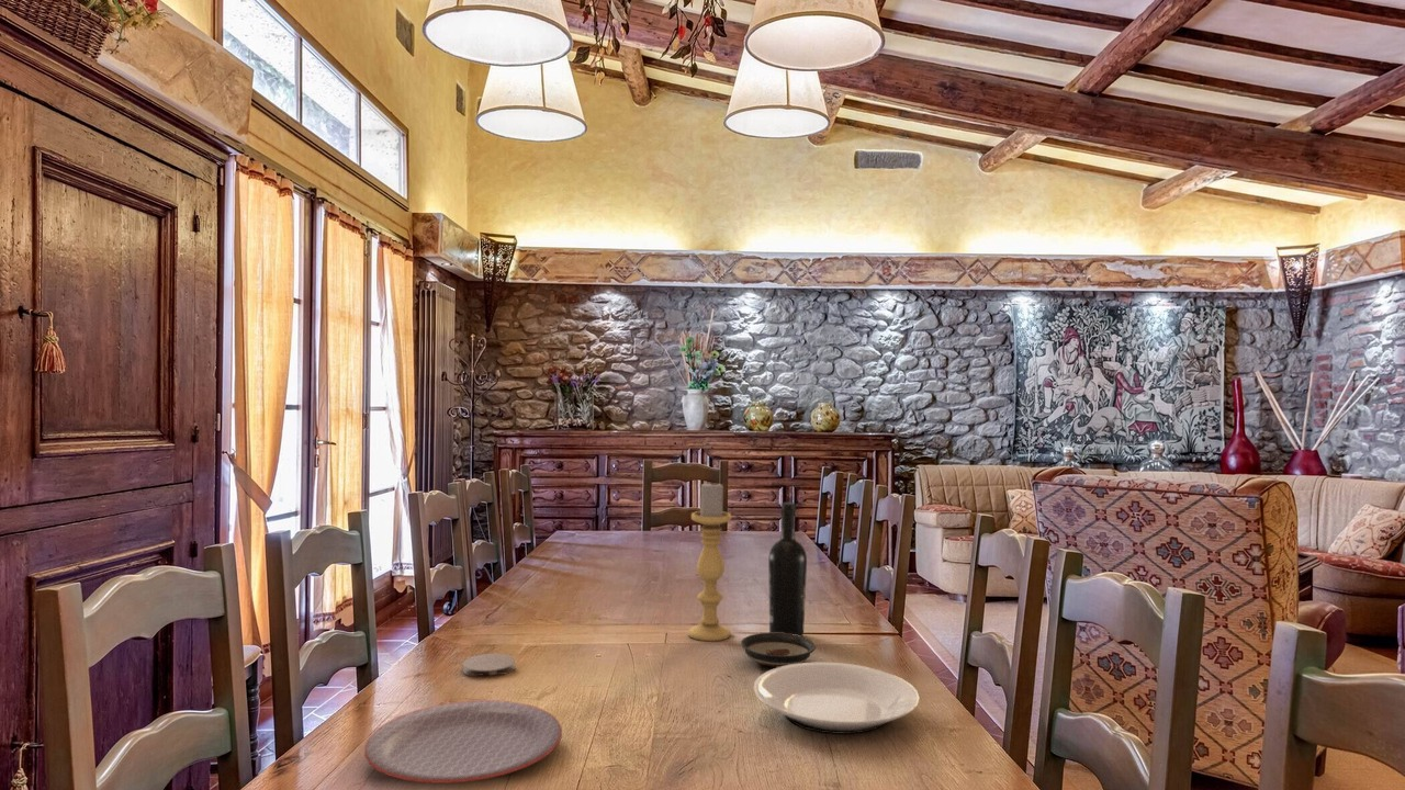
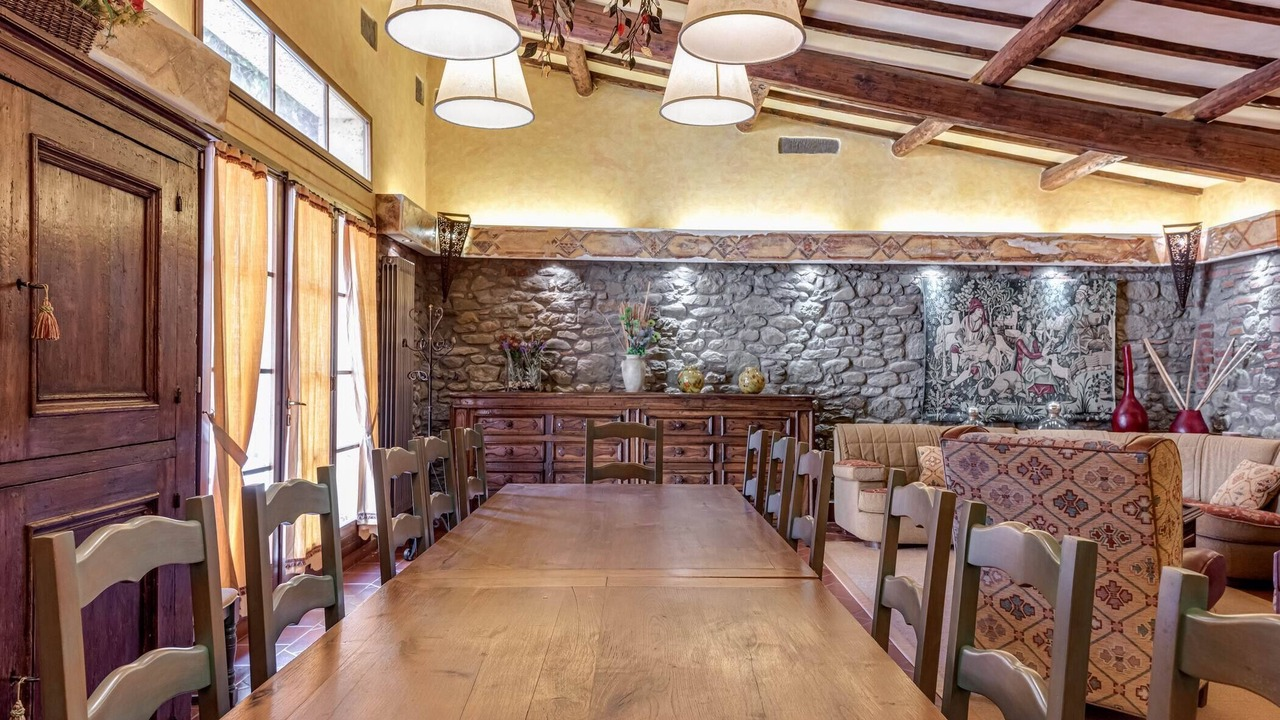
- saucer (777, 652)
- candle holder (710, 557)
- plate (834, 701)
- wine bottle (787, 569)
- plate (465, 743)
- coaster (488, 665)
